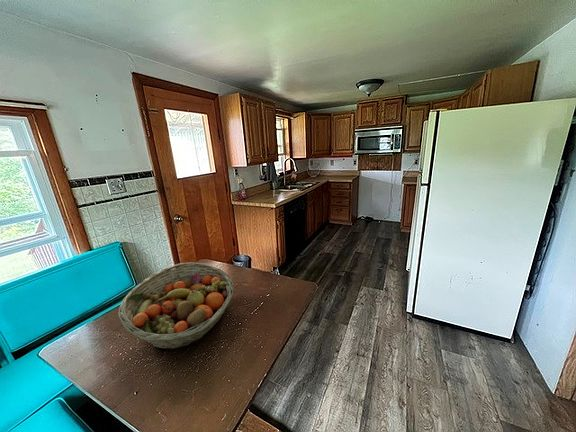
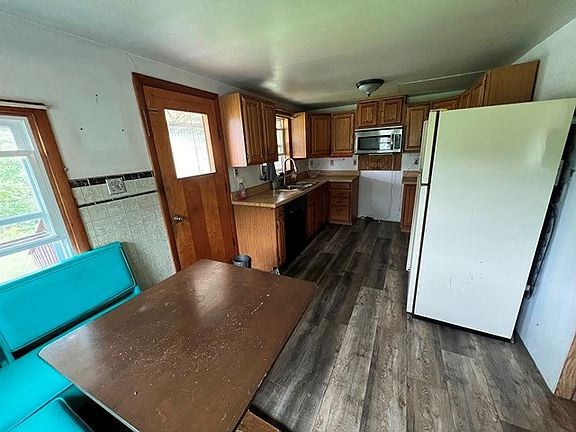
- fruit basket (184, 300)
